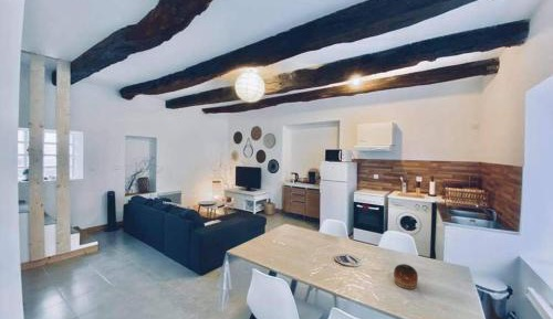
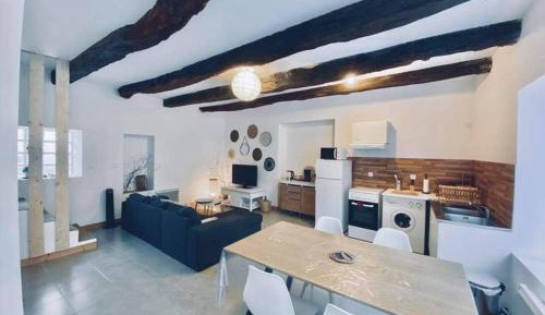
- bowl (405, 275)
